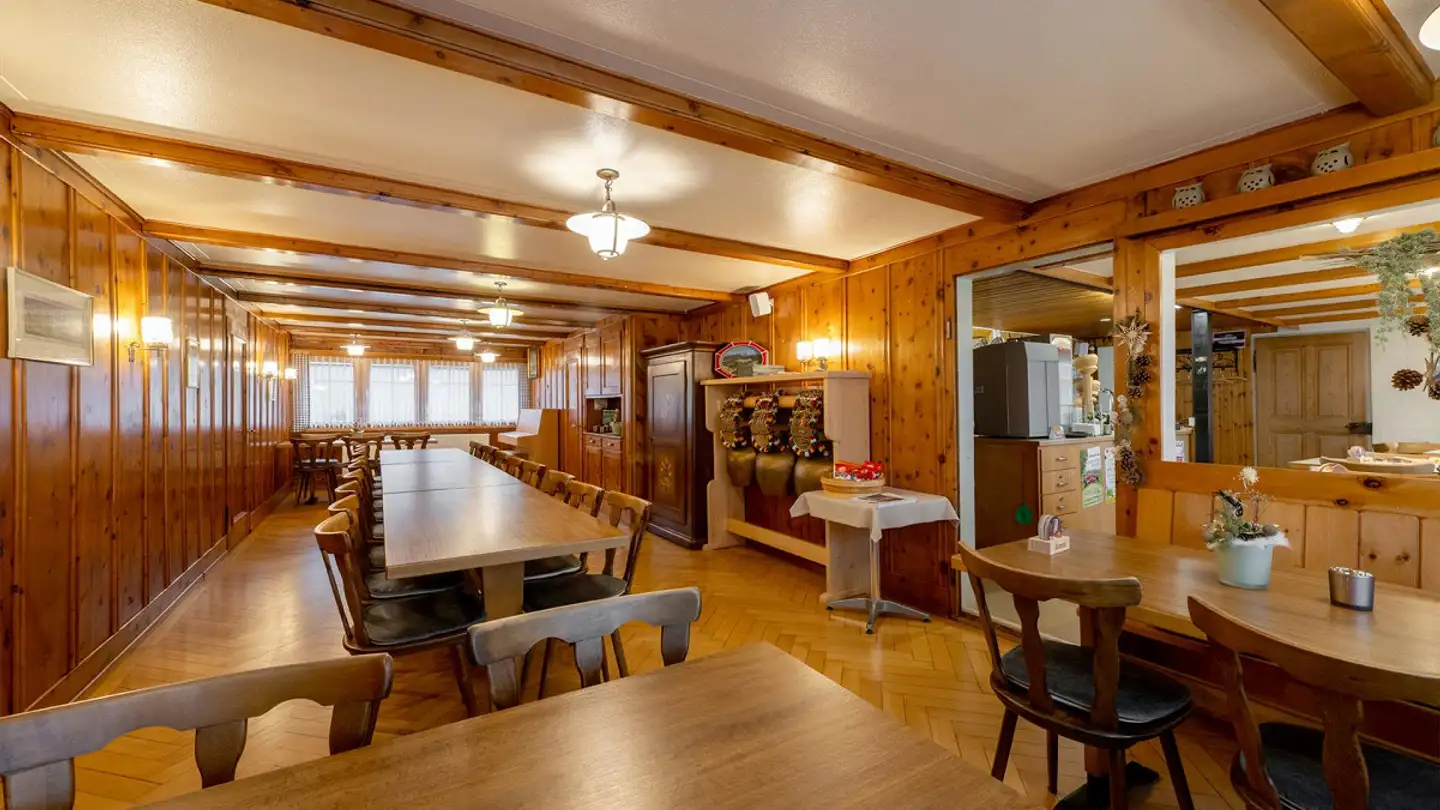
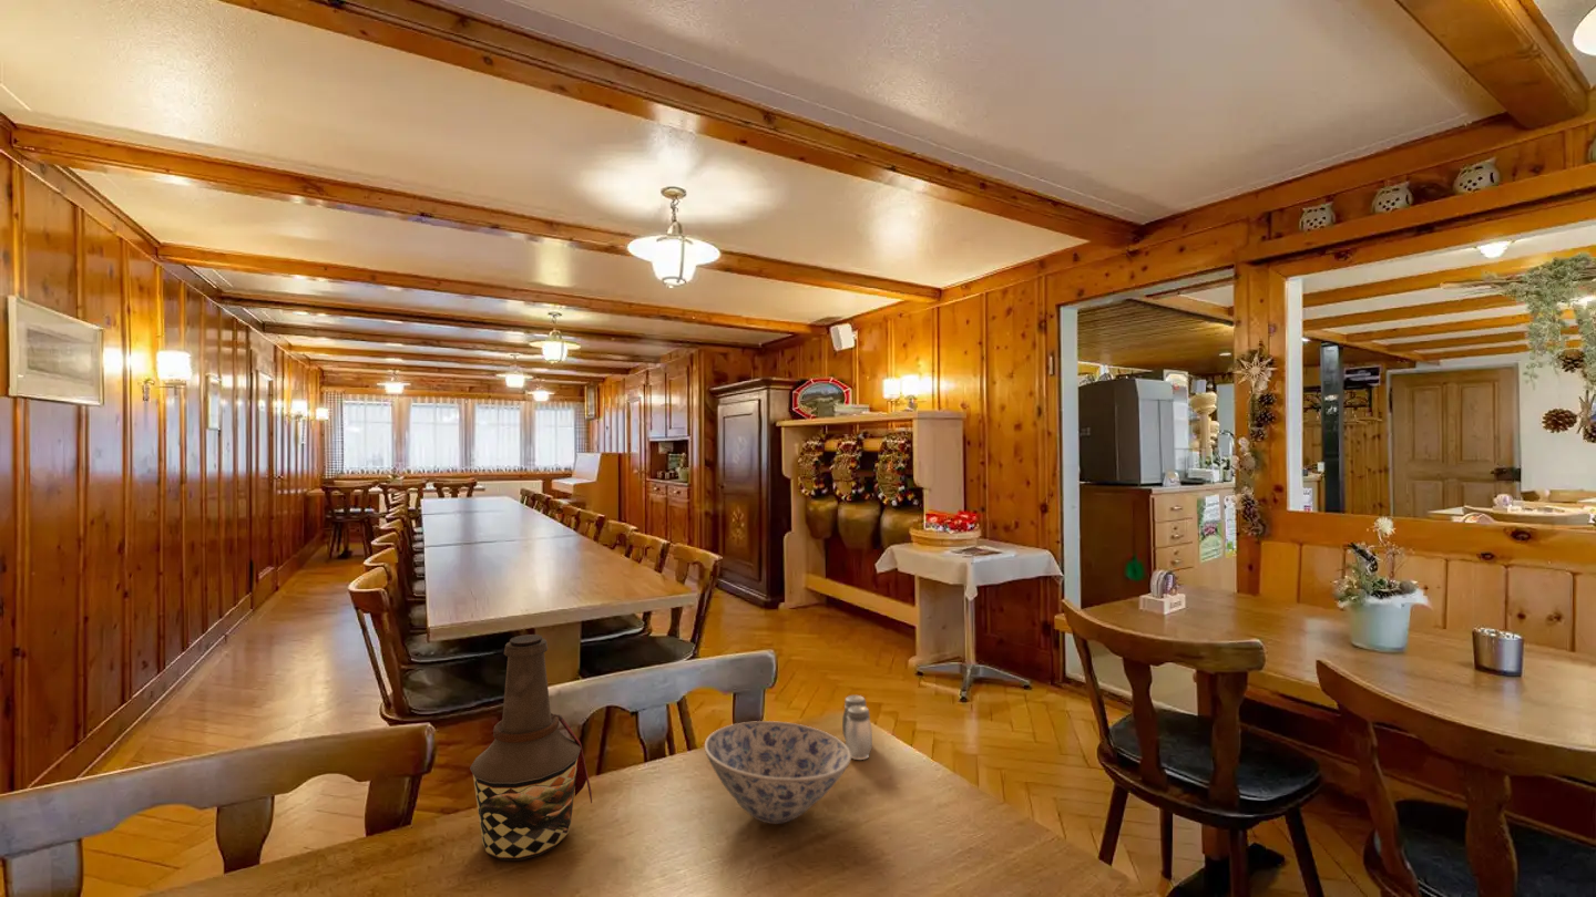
+ bowl (778, 776)
+ bottle (532, 736)
+ salt and pepper shaker (857, 725)
